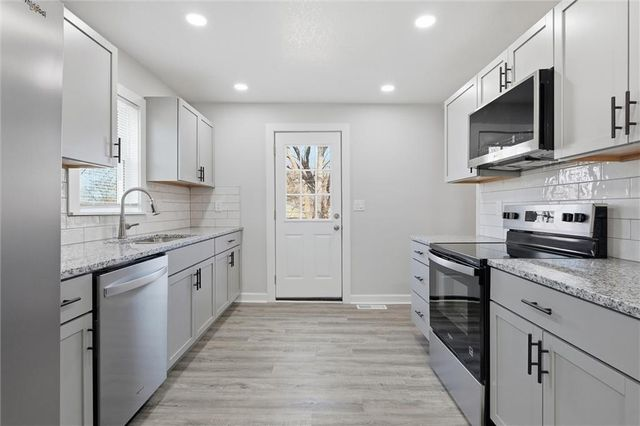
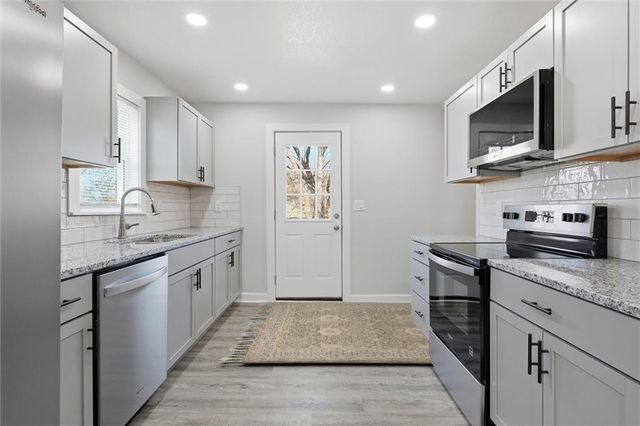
+ rug (371, 325)
